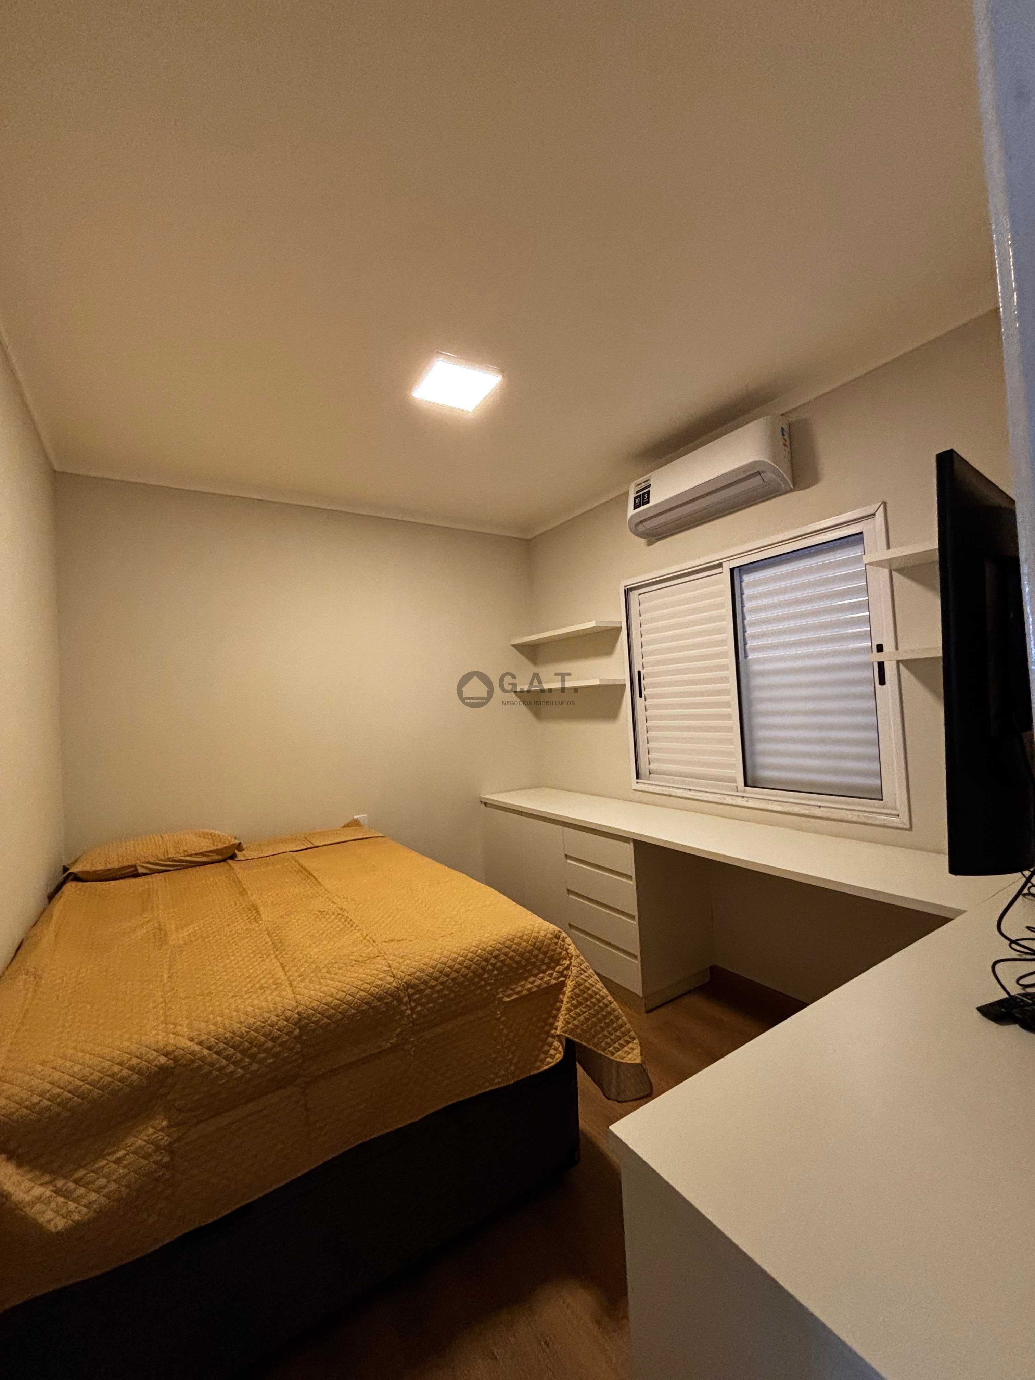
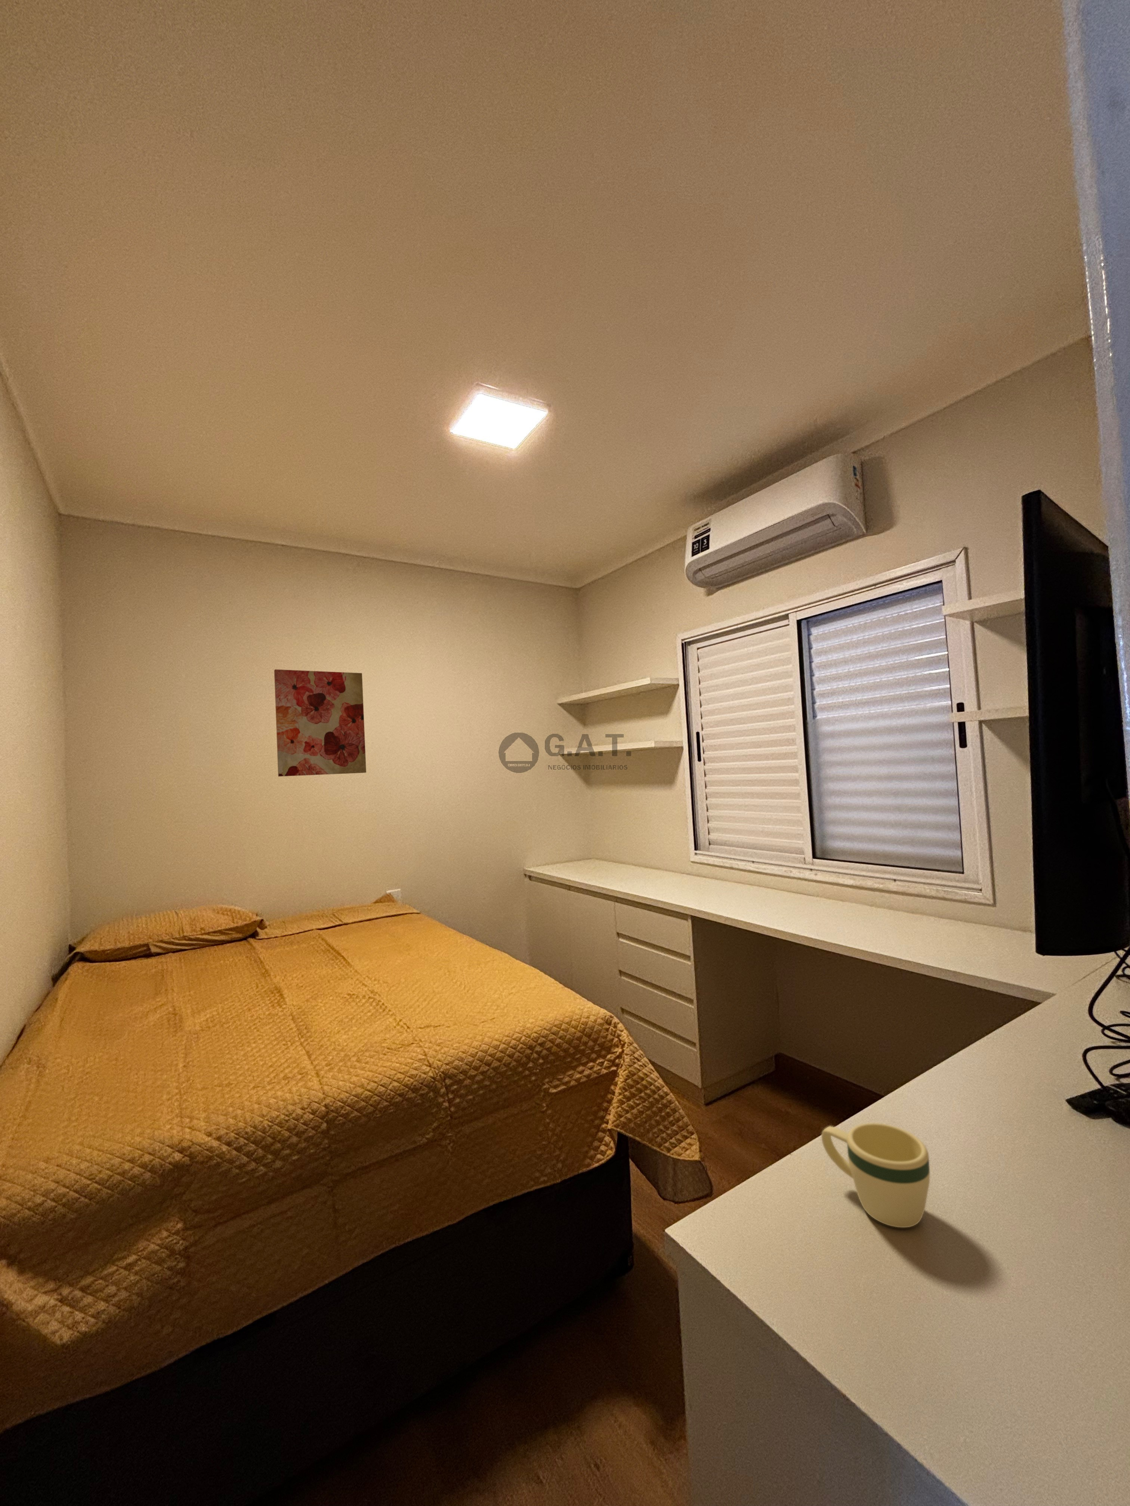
+ mug (872, 1167)
+ wall art (322, 723)
